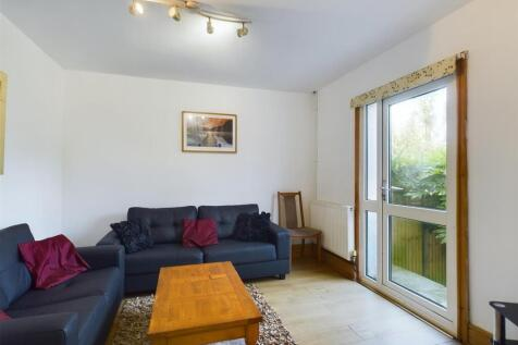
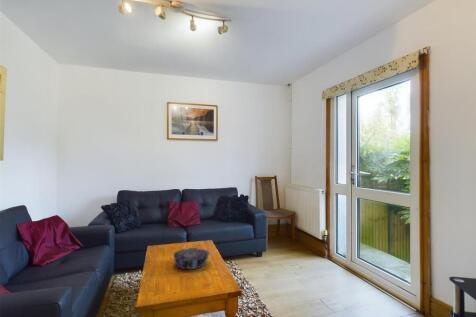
+ decorative bowl (191, 258)
